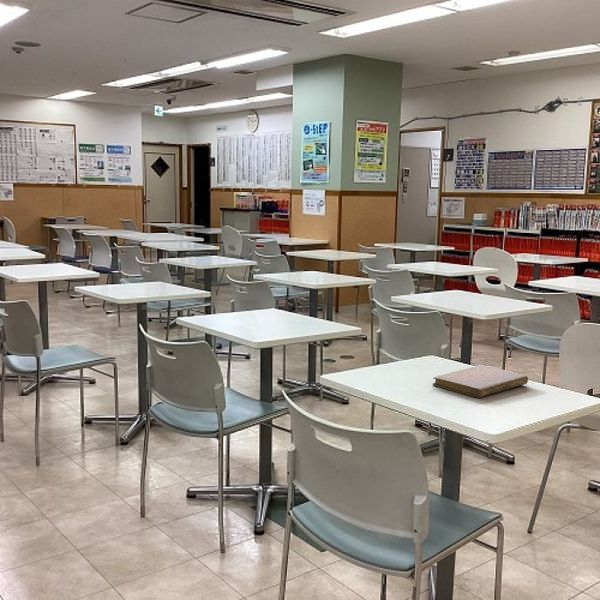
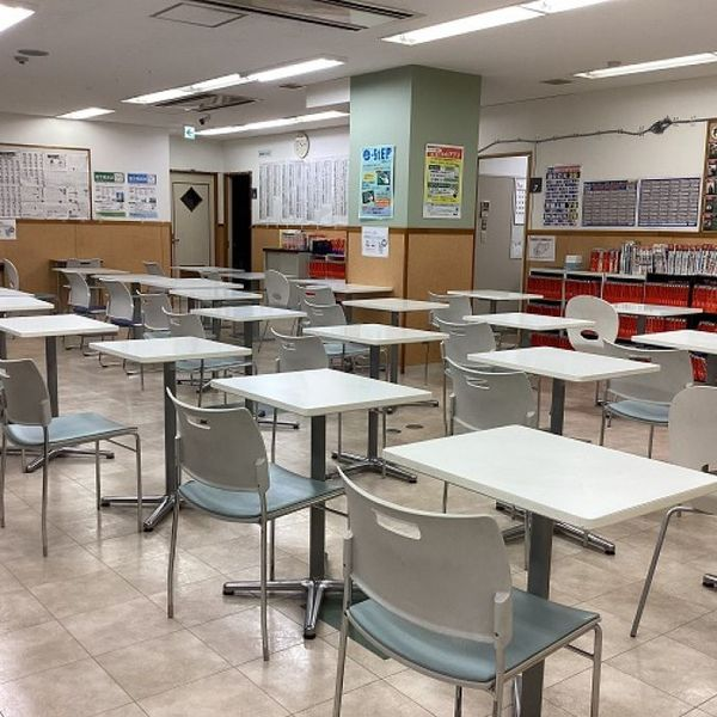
- notebook (480, 380)
